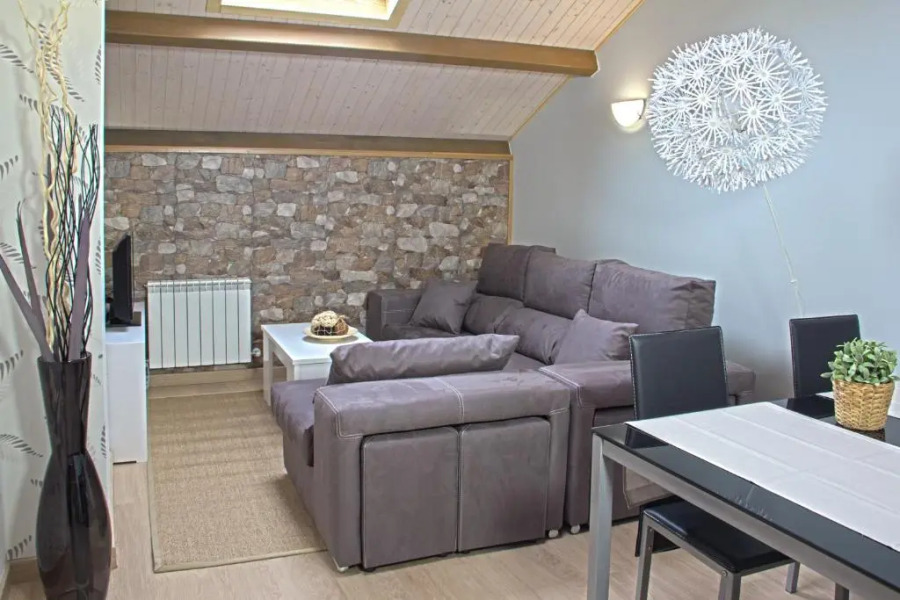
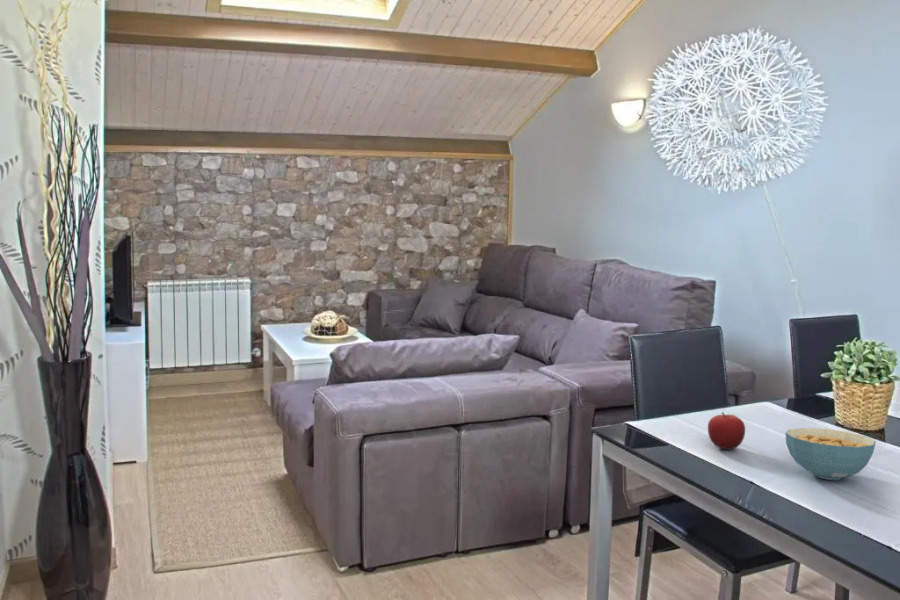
+ fruit (726, 430)
+ cereal bowl (828, 456)
